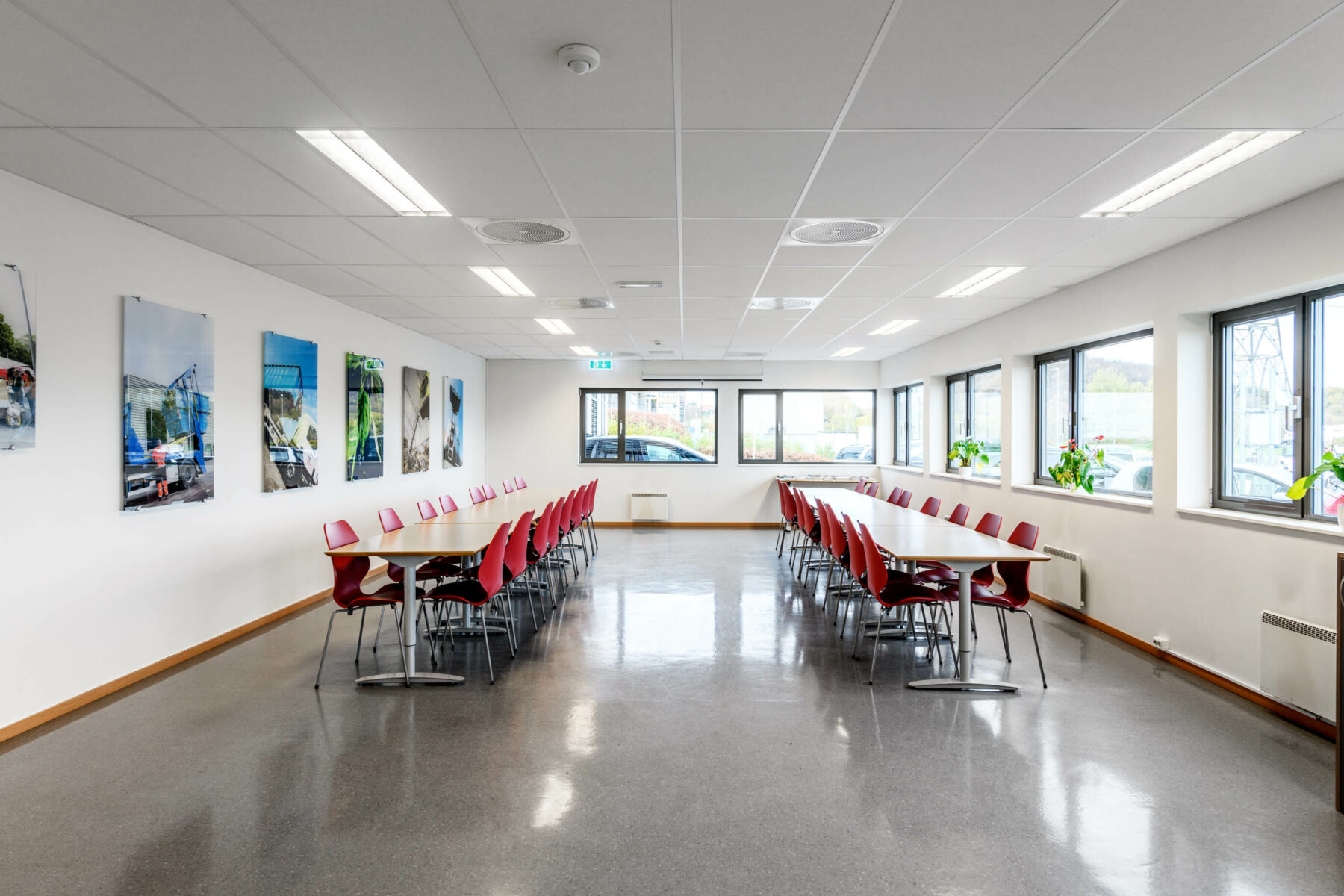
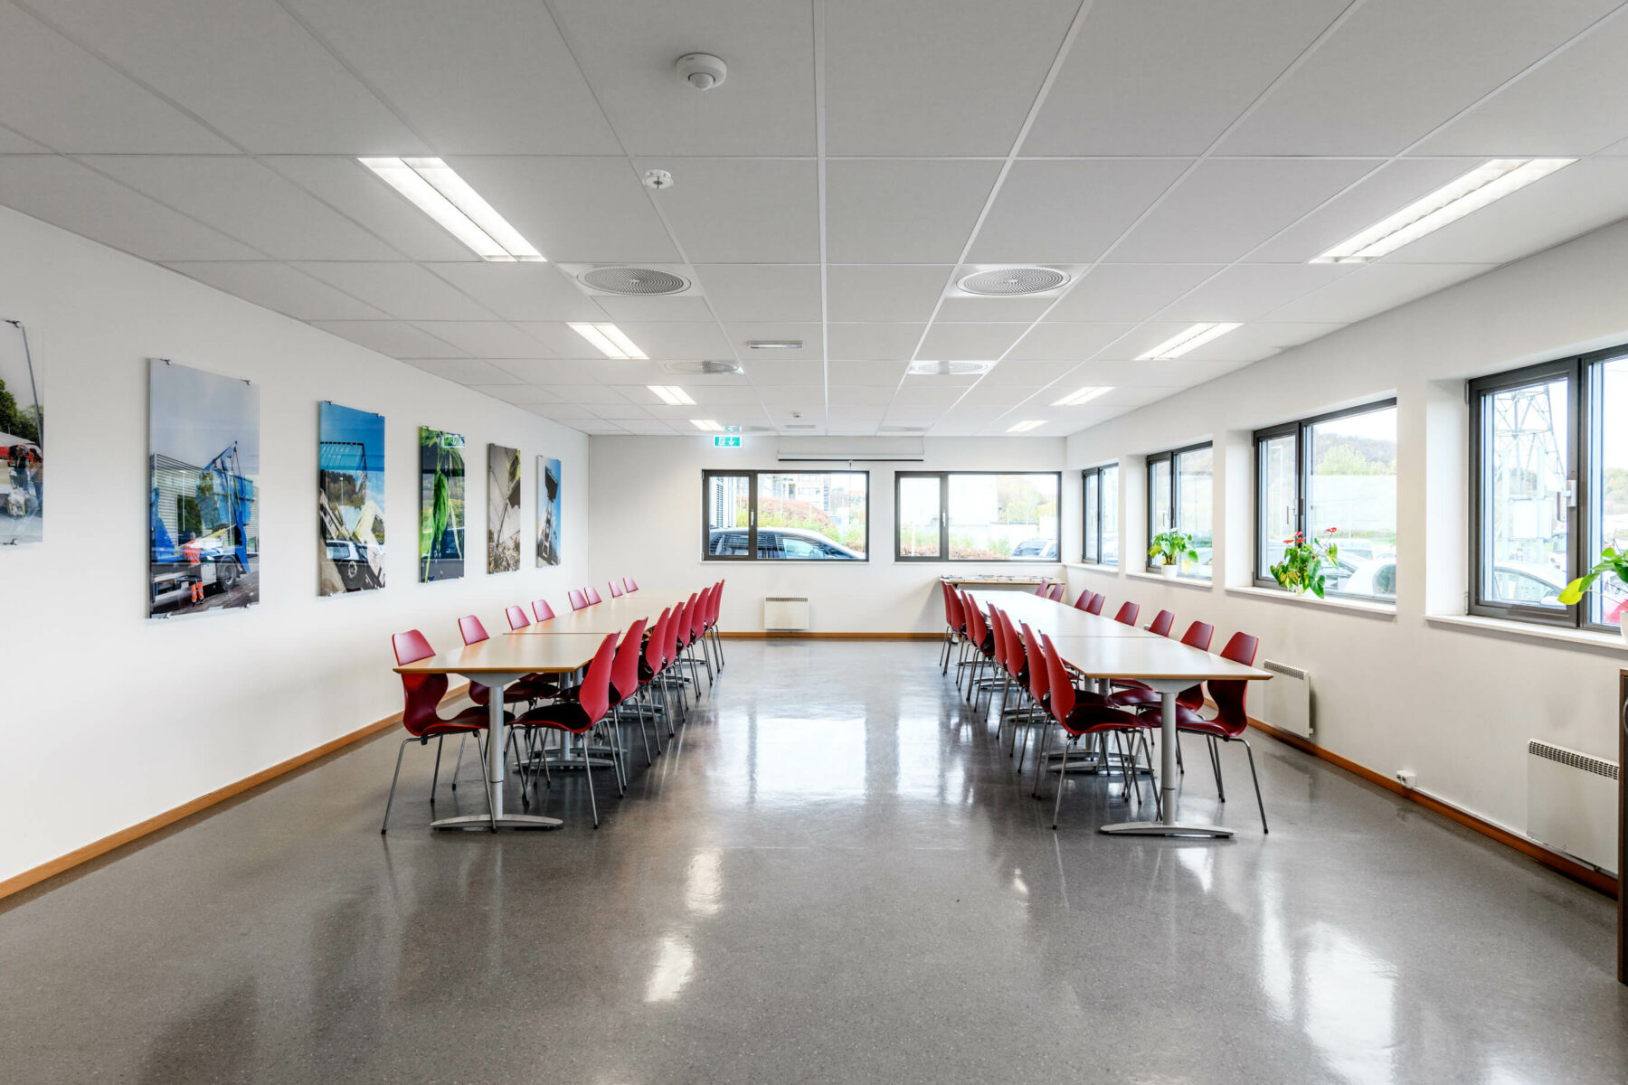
+ smoke detector (657, 179)
